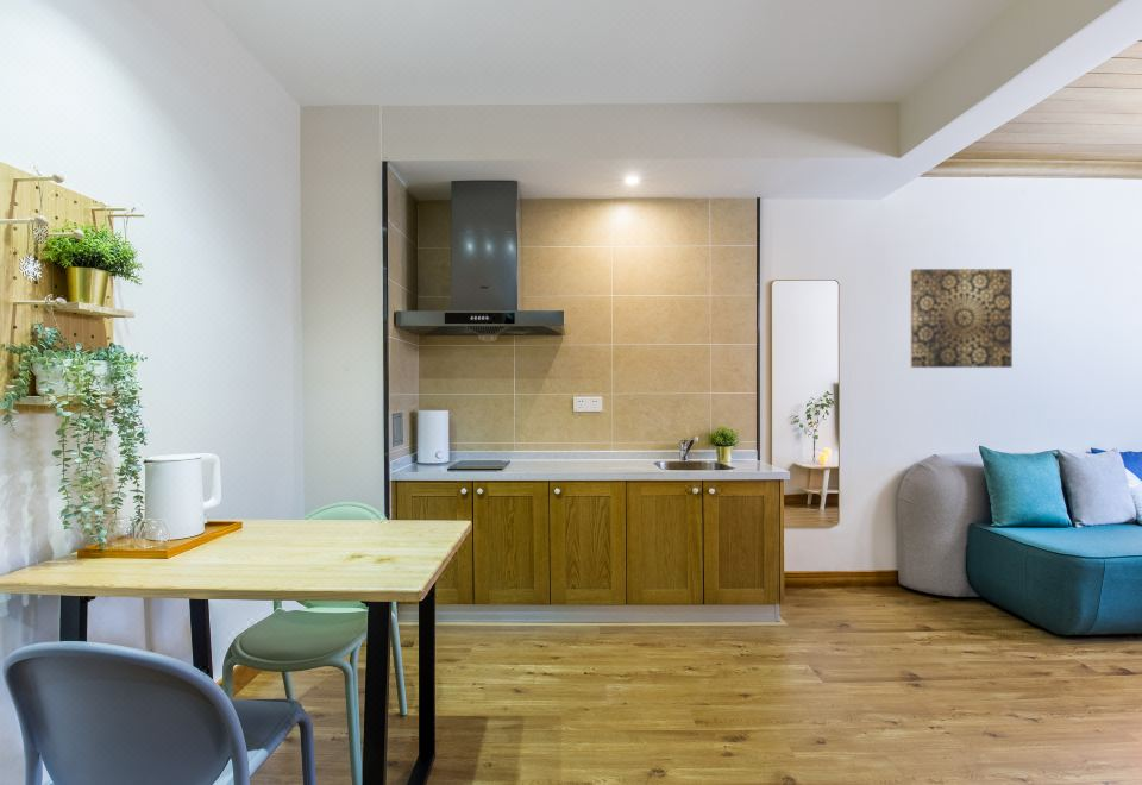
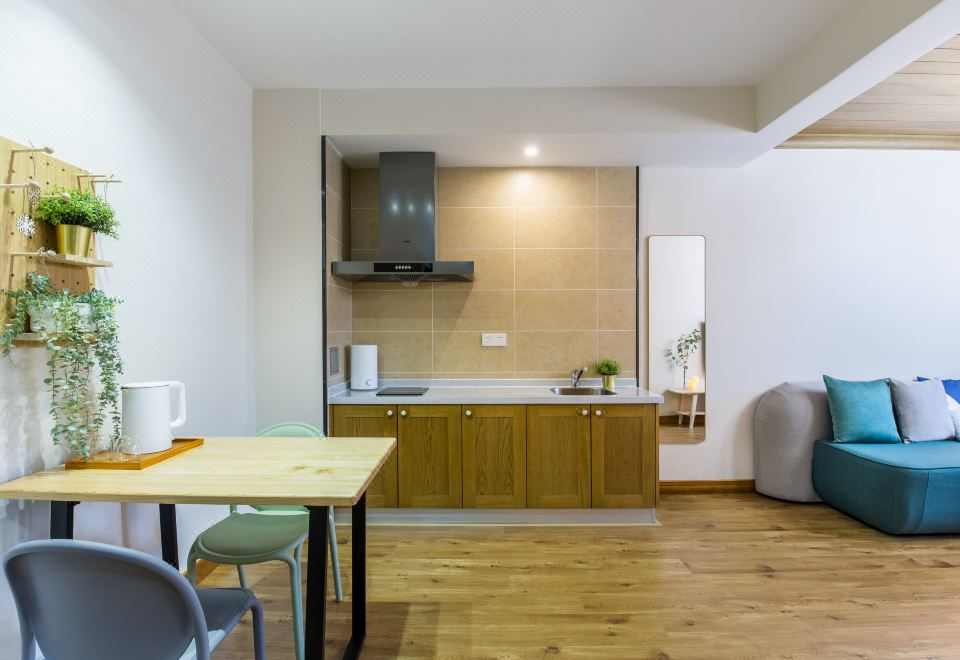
- wall art (960, 318)
